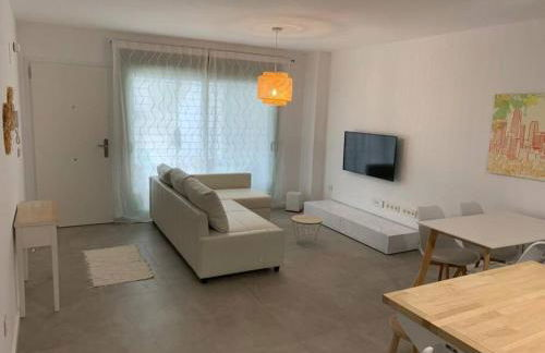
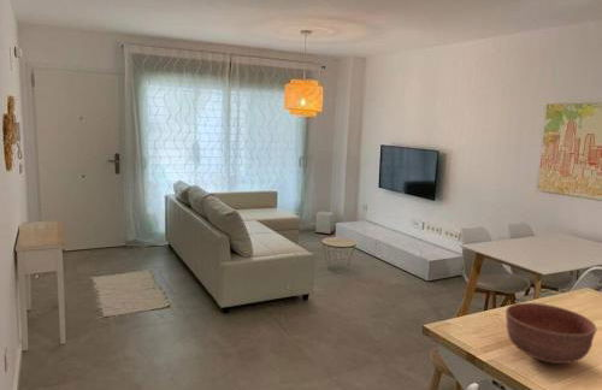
+ bowl (547, 337)
